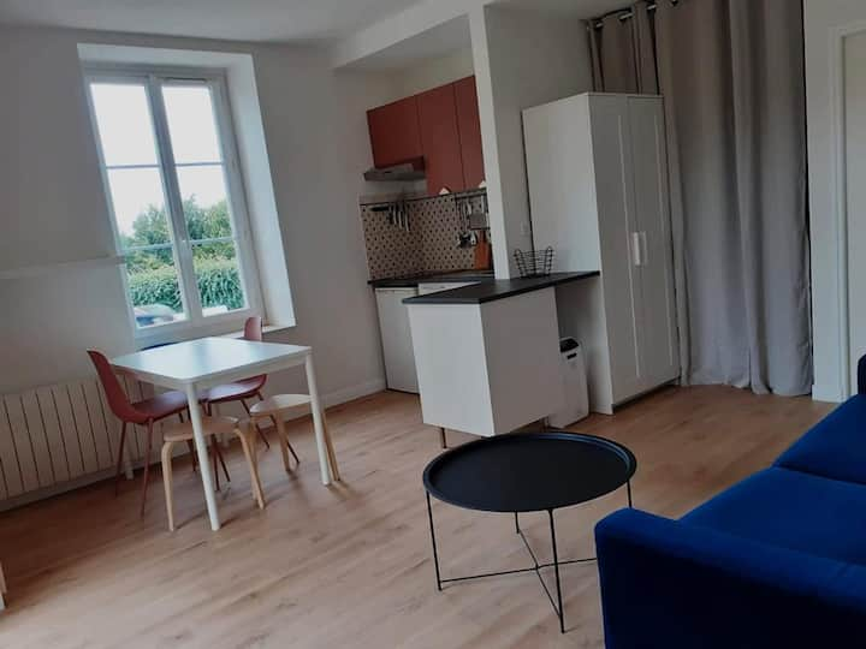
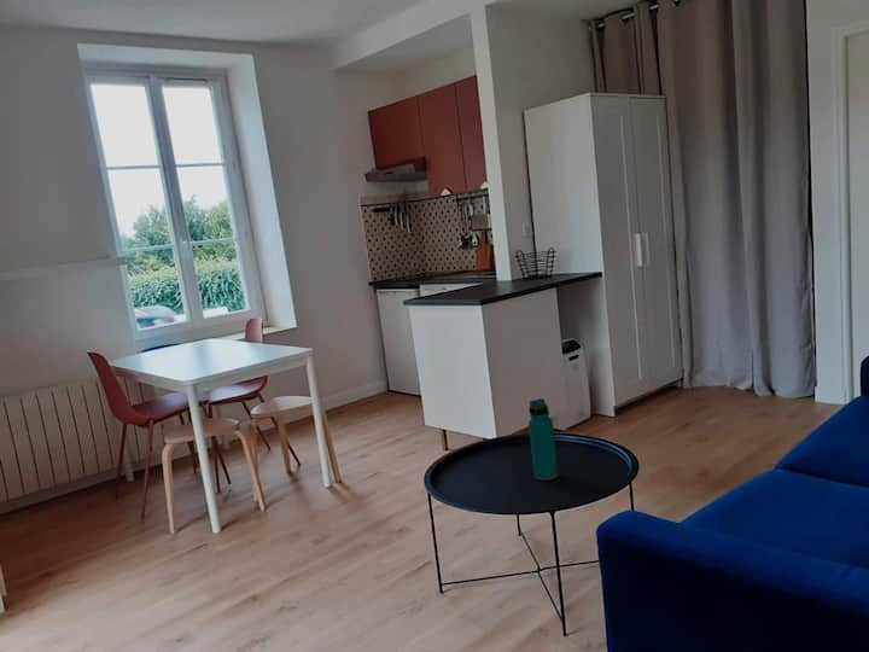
+ water bottle (542, 437)
